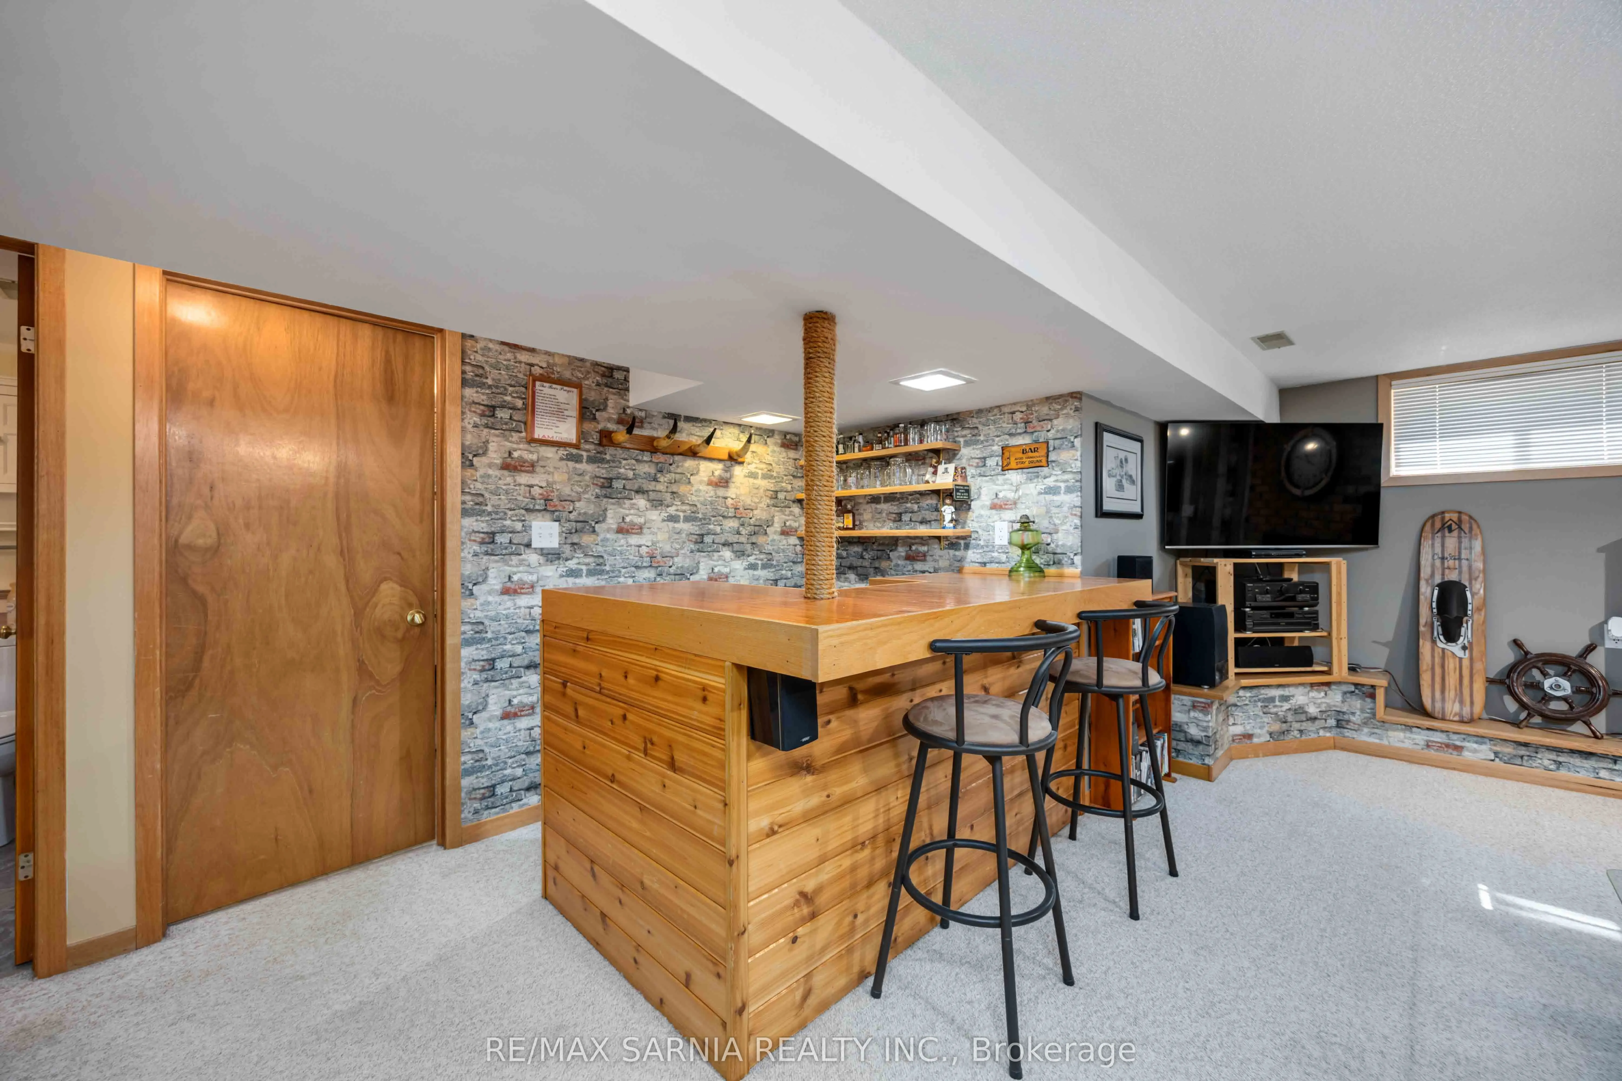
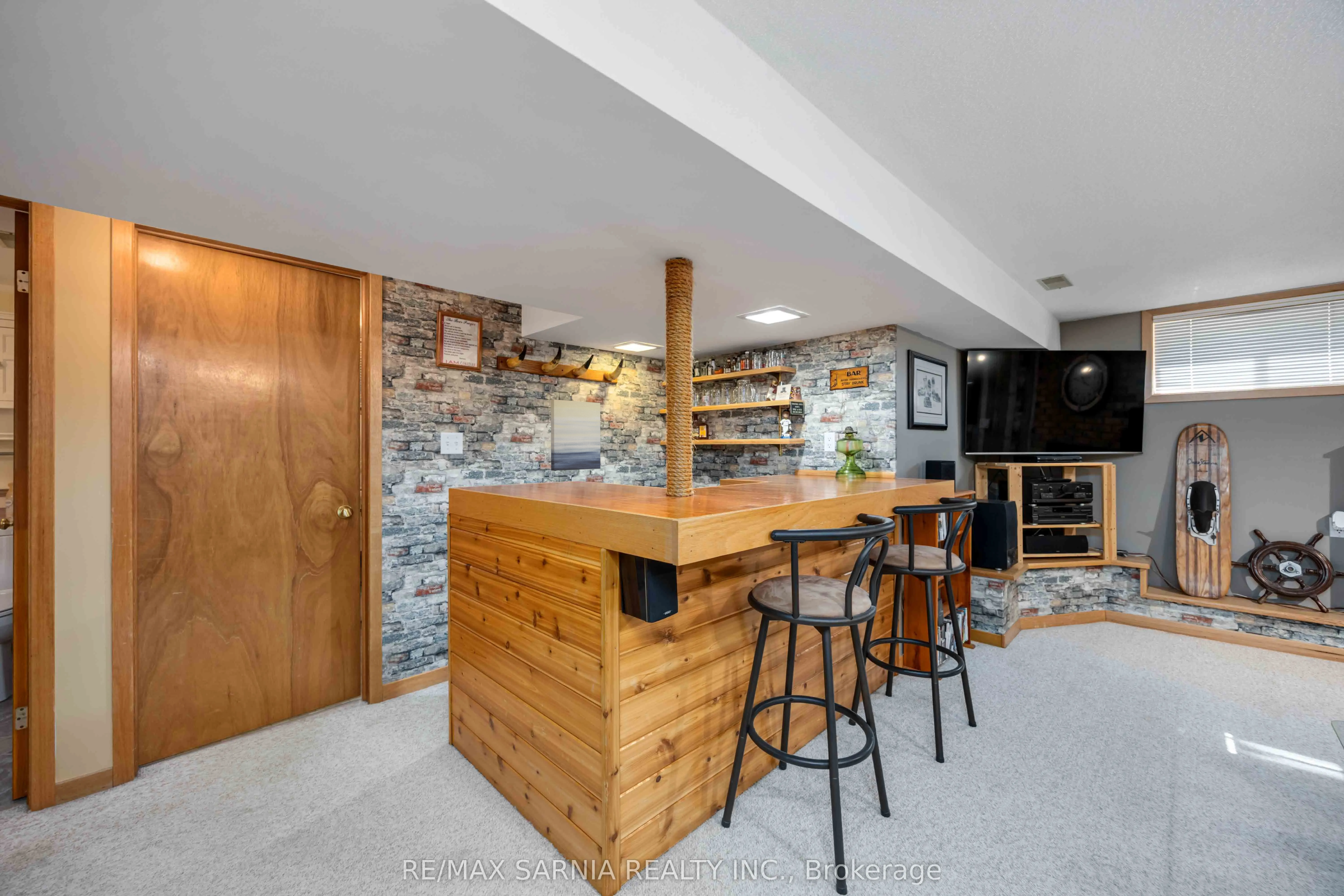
+ wall art (577, 435)
